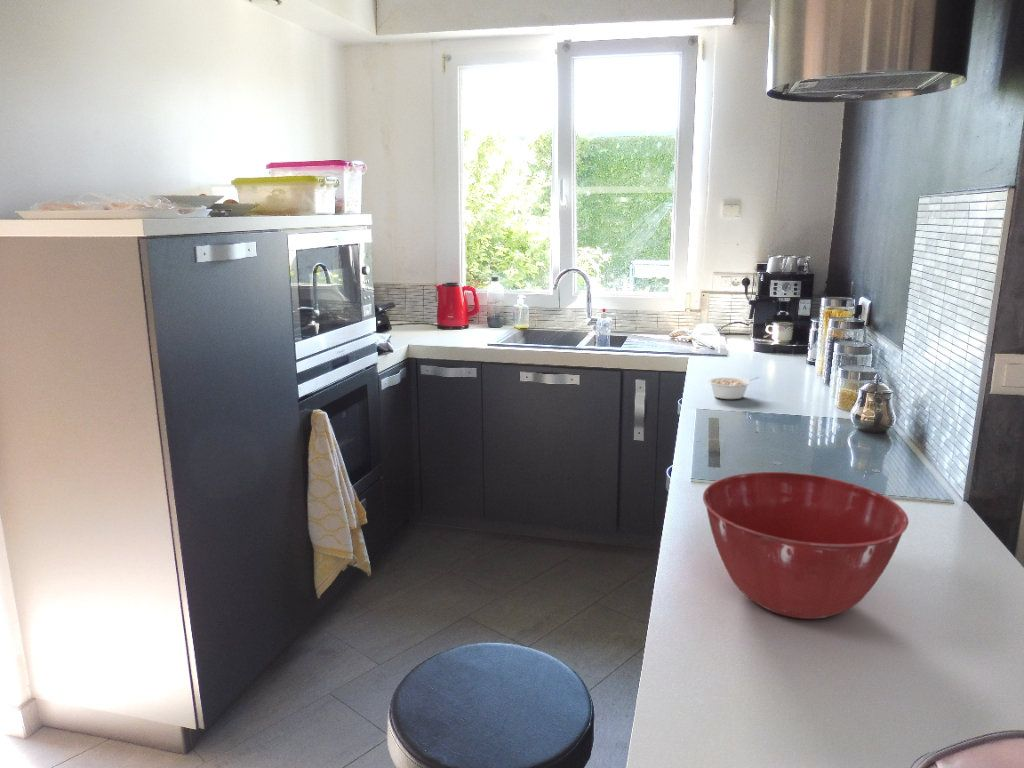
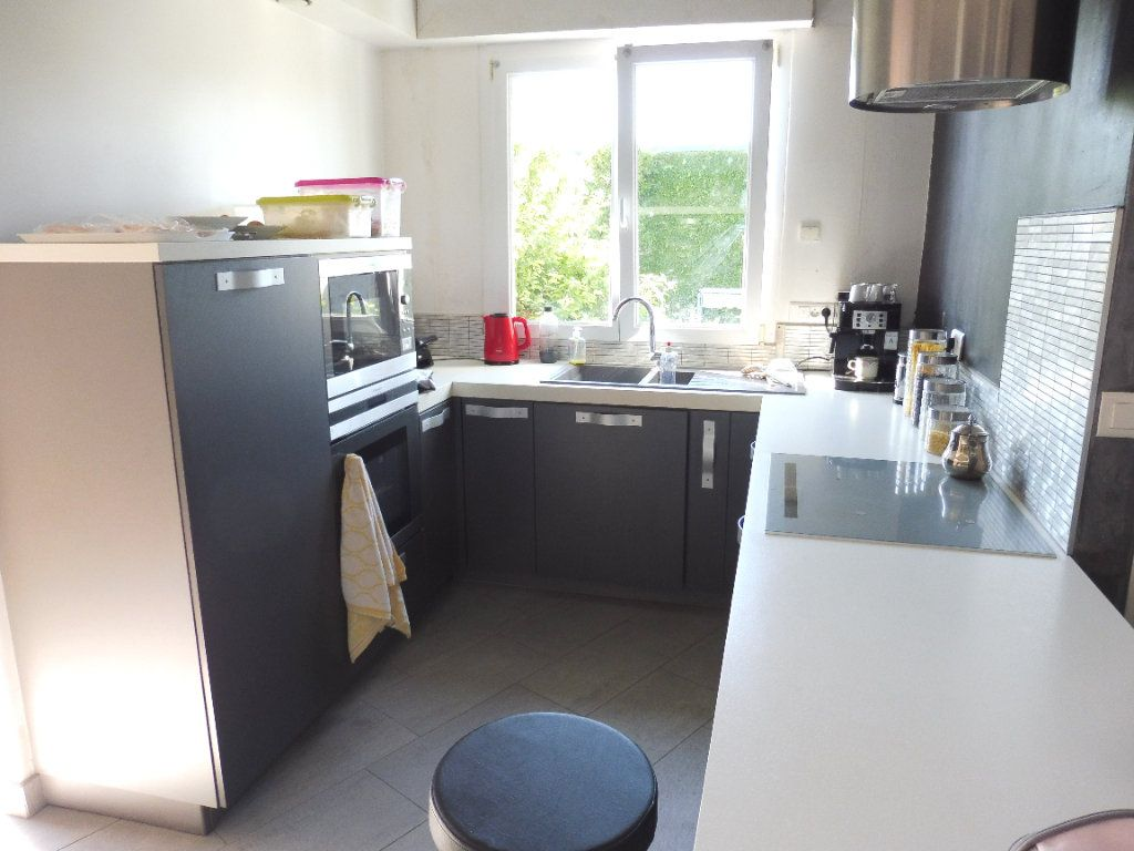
- mixing bowl (797, 550)
- legume (730, 386)
